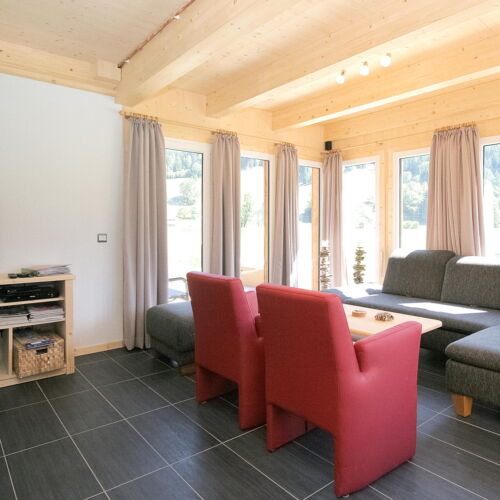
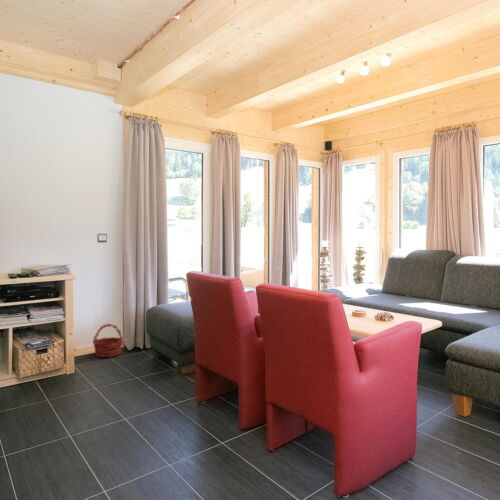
+ basket (108, 338)
